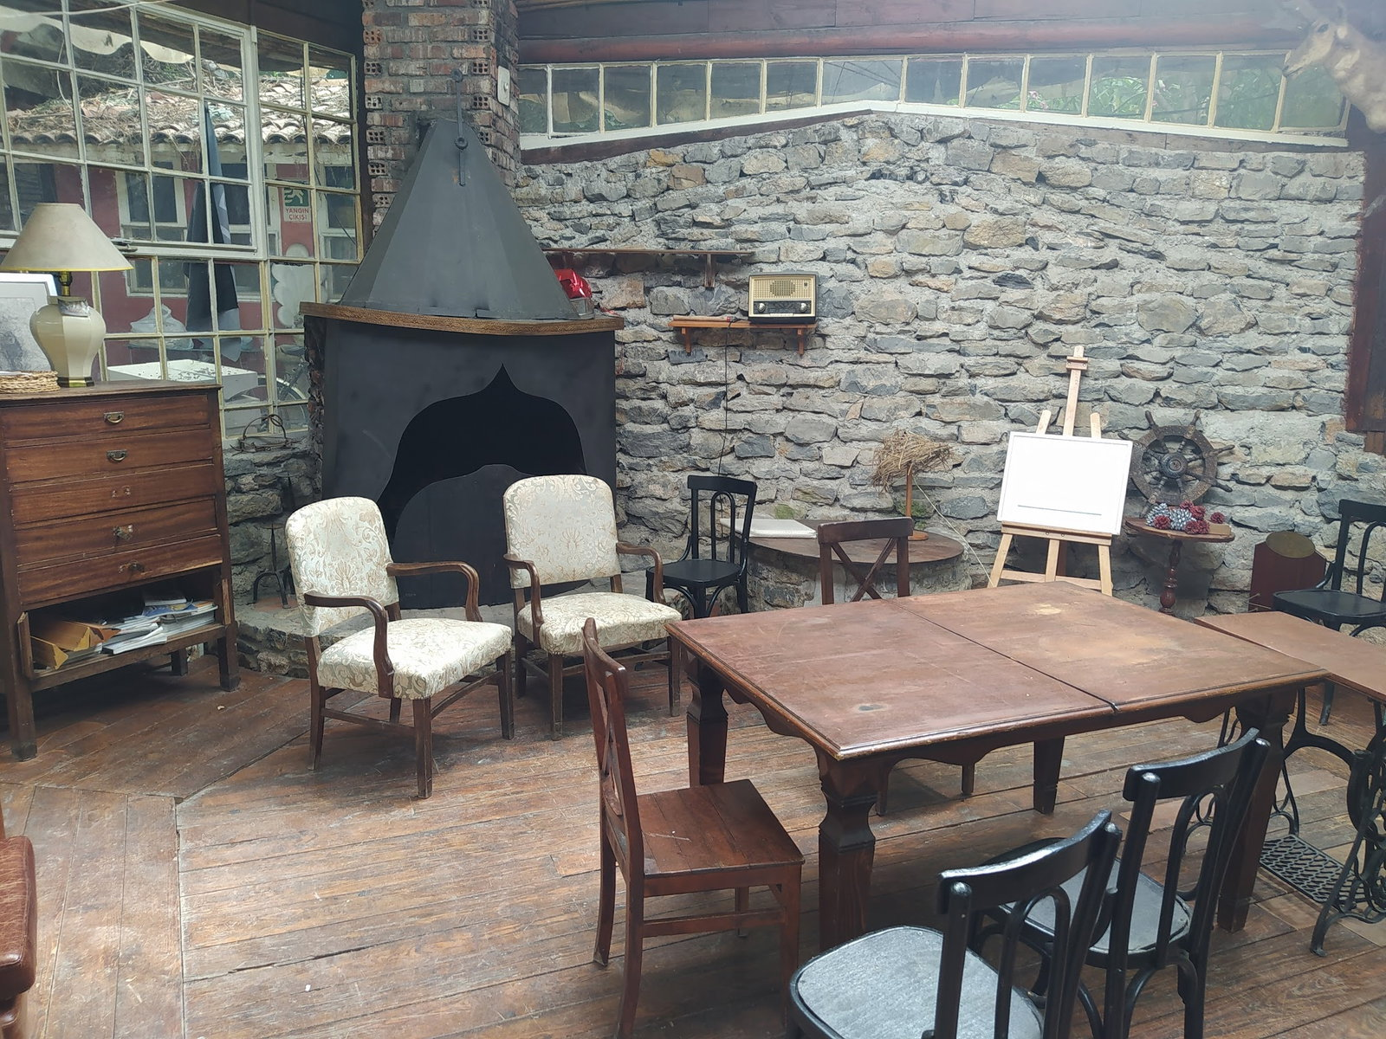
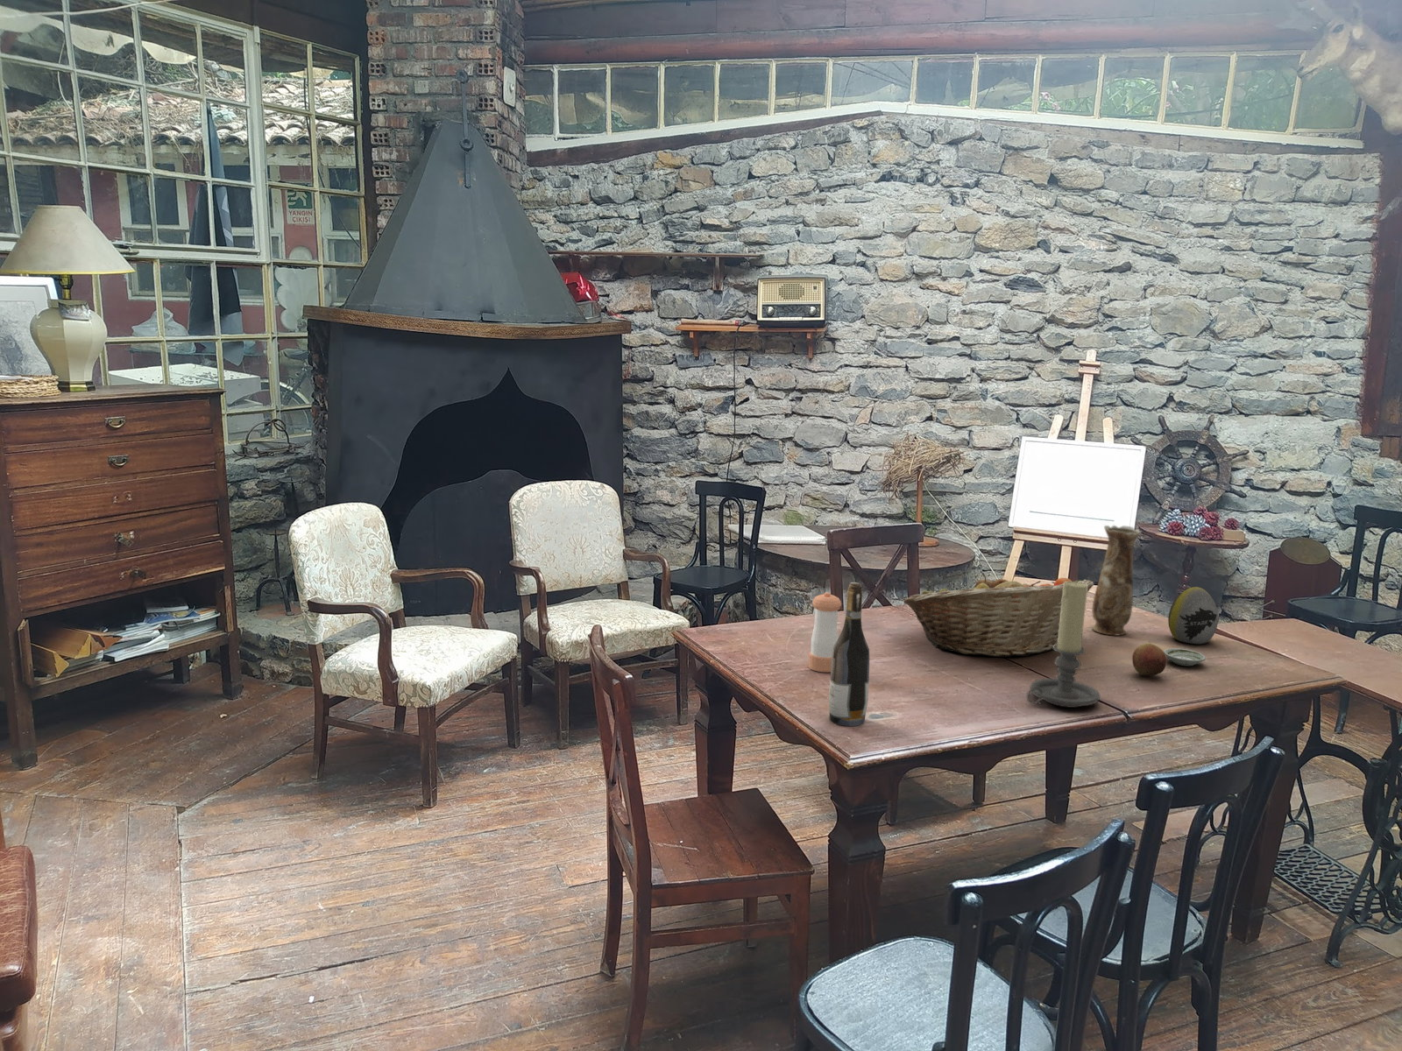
+ apple (1149, 659)
+ vase (1115, 580)
+ wine bottle (851, 652)
+ fruit basket (997, 606)
+ decorative egg (1193, 613)
+ saucer (1183, 658)
+ candle holder (1064, 641)
+ pepper shaker (825, 629)
